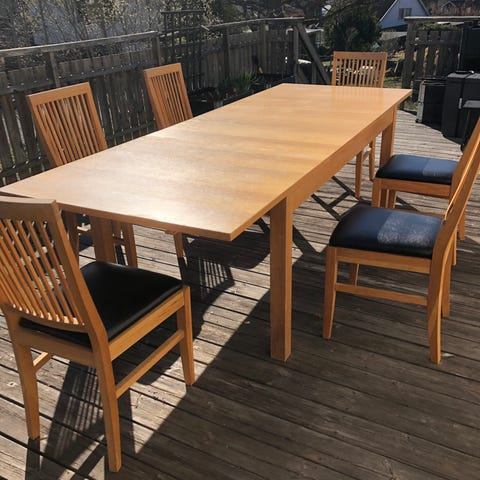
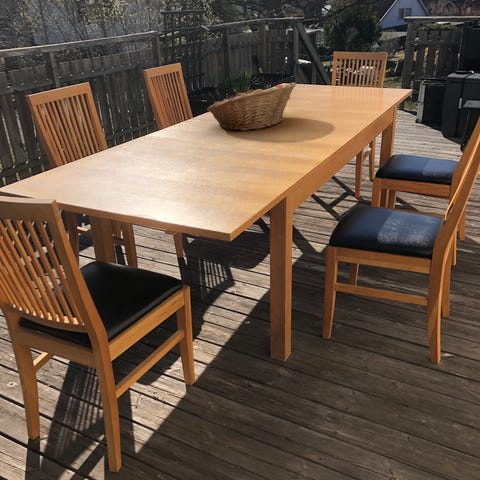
+ fruit basket (253, 104)
